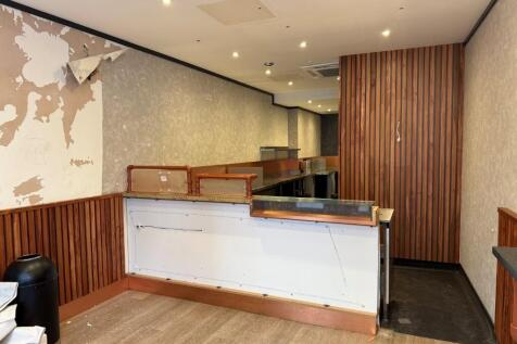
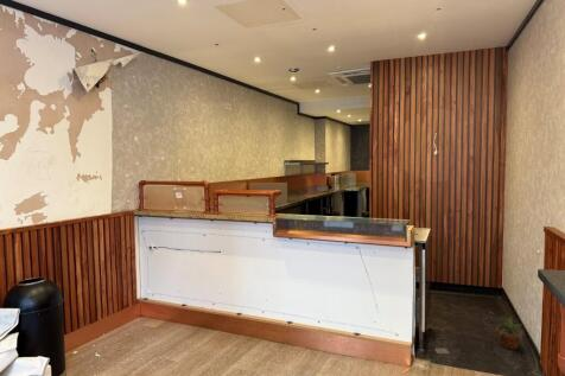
+ potted plant (508, 331)
